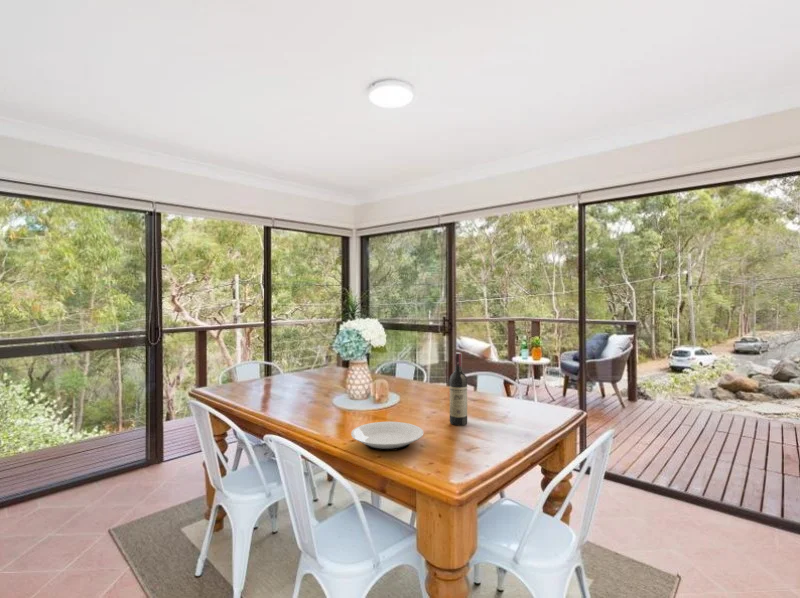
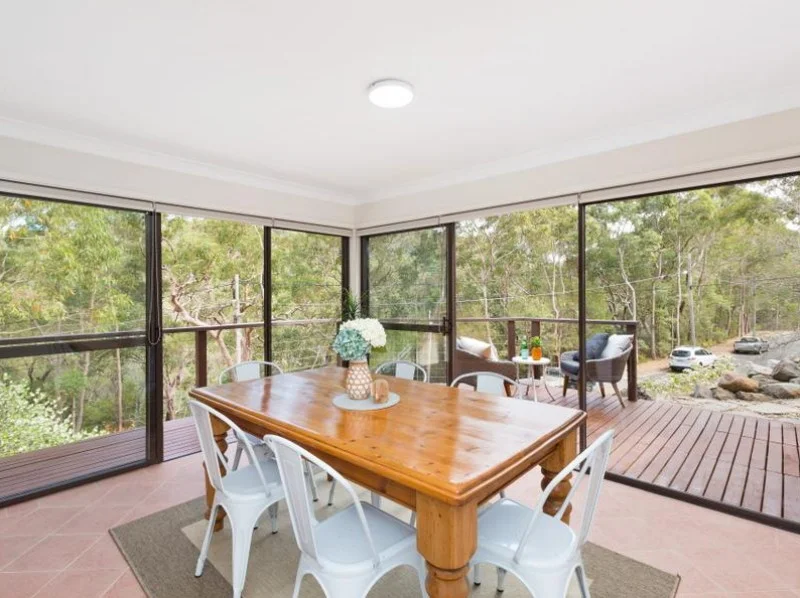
- wine bottle (458, 387)
- plate (387, 437)
